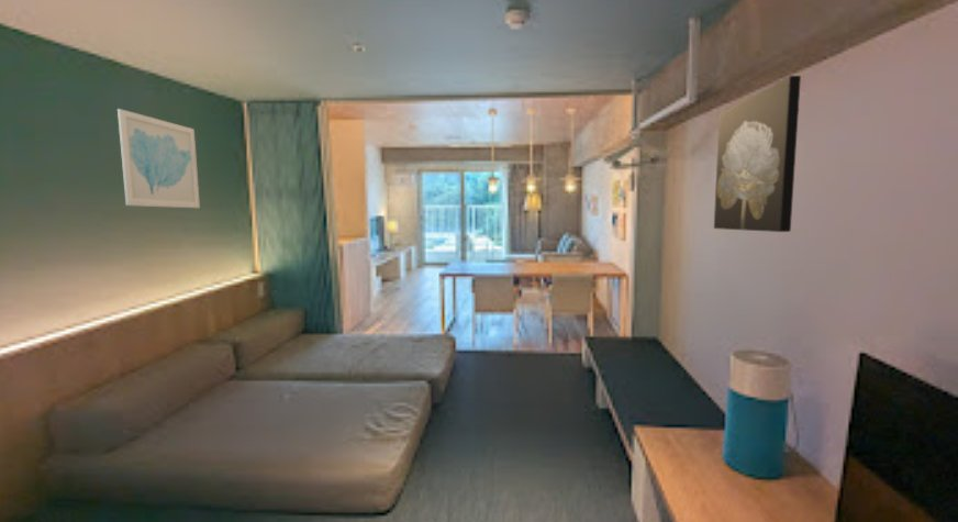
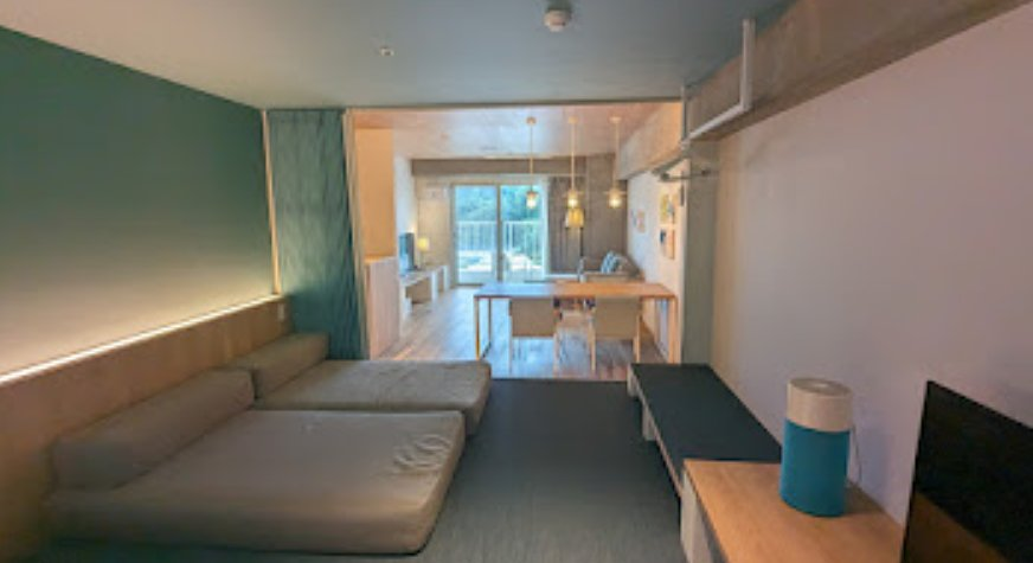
- wall art (750, 164)
- wall art (163, 164)
